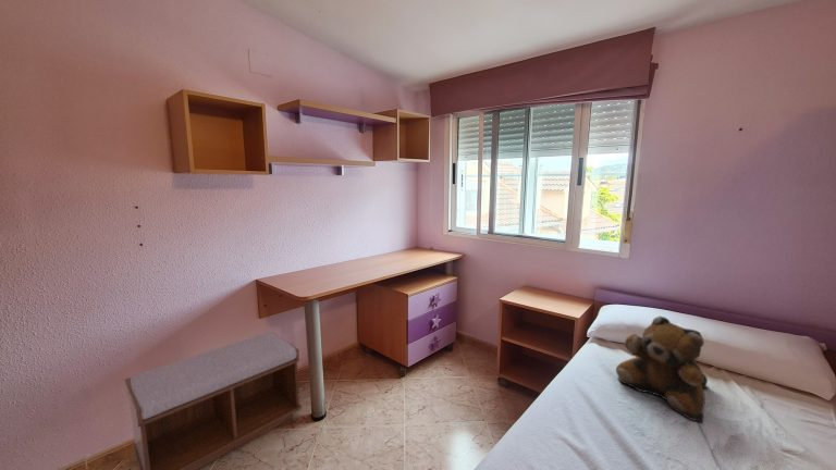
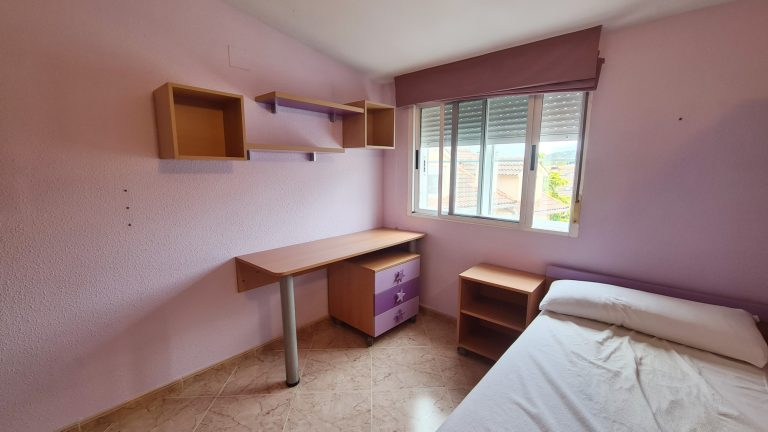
- teddy bear (671, 352)
- bench (222, 397)
